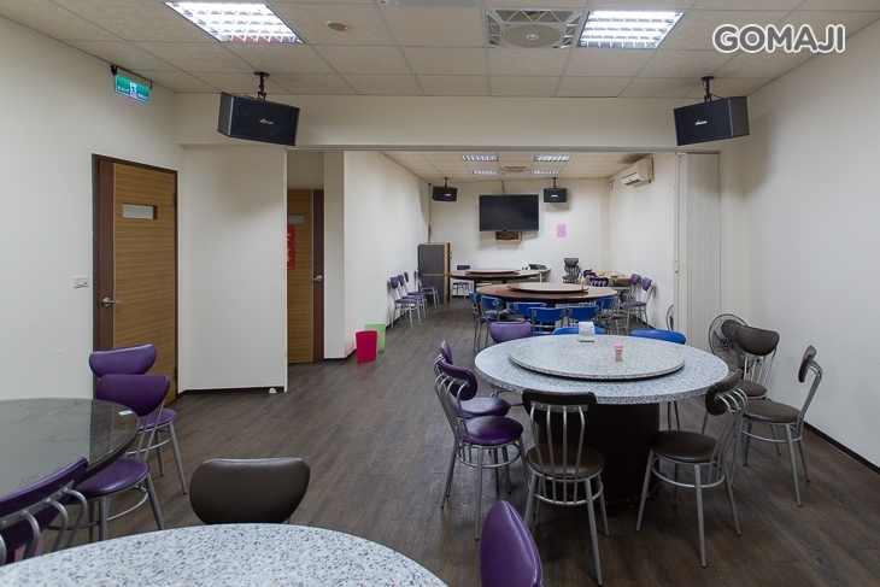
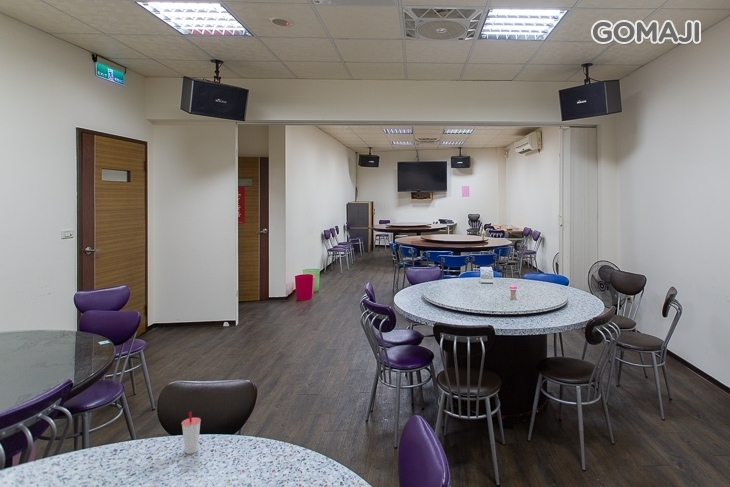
+ cup (191, 431)
